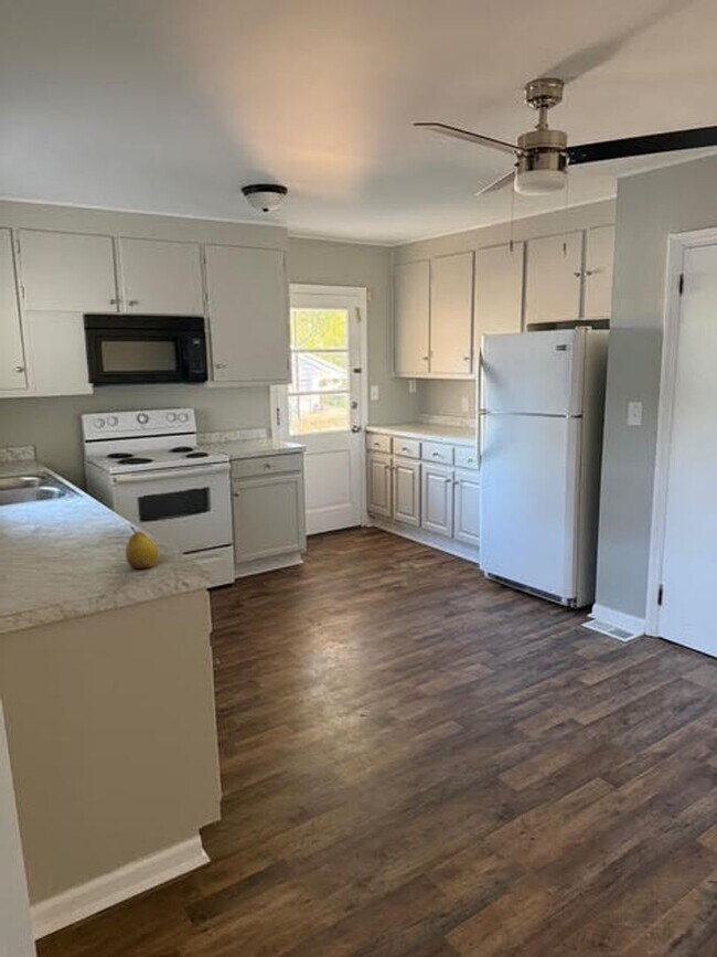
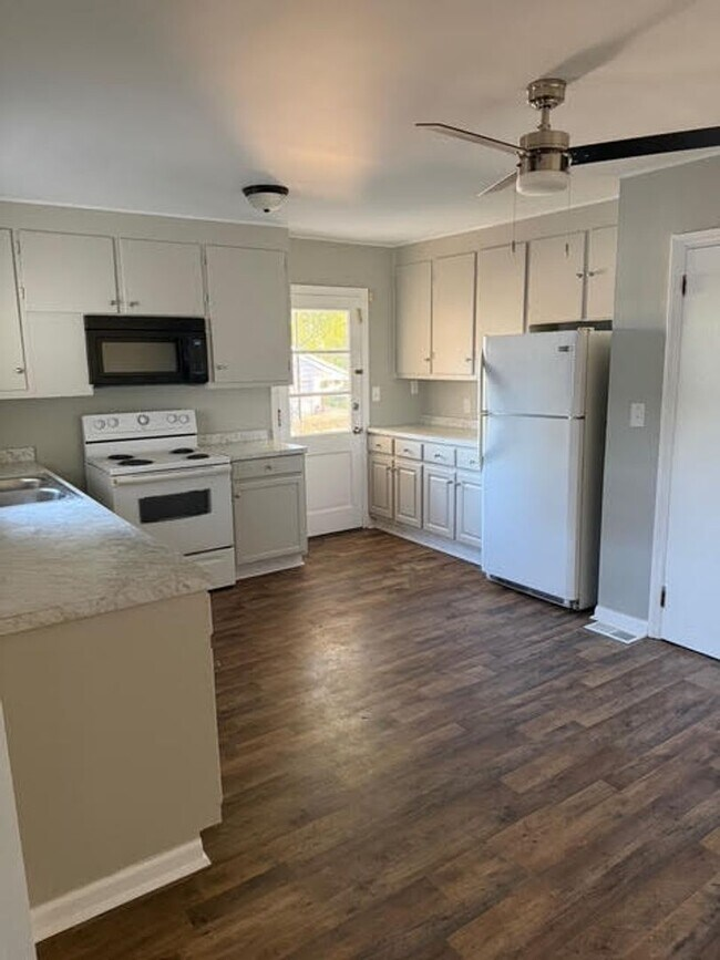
- fruit (141, 546)
